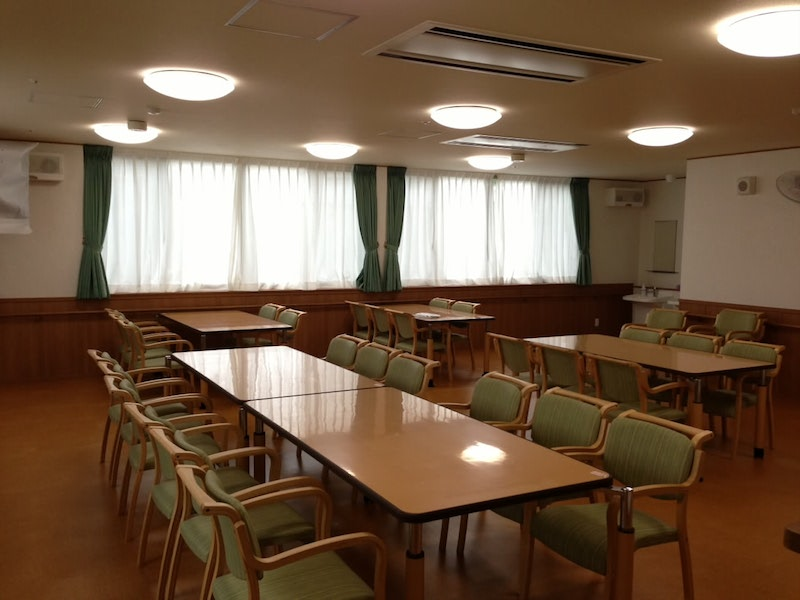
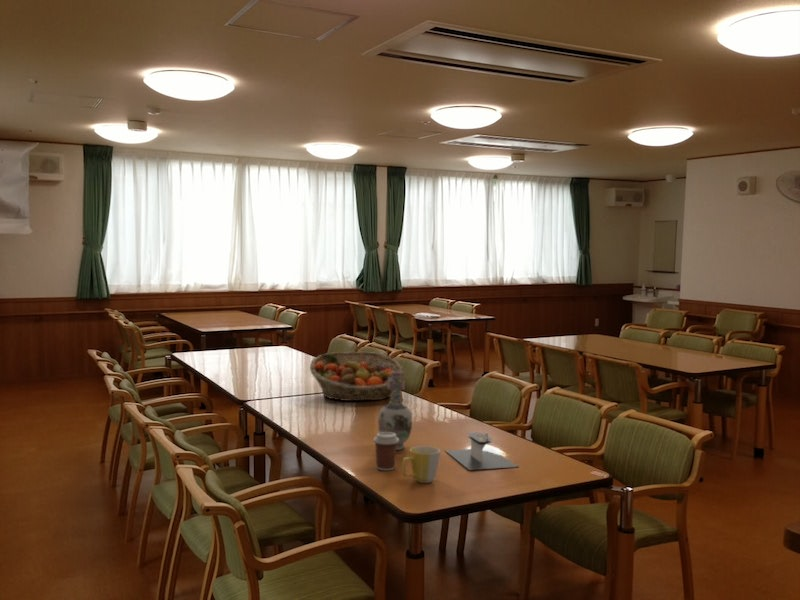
+ fruit basket (356, 375)
+ coffee cup (385, 451)
+ architectural model (480, 444)
+ mug (419, 465)
+ vase (395, 409)
